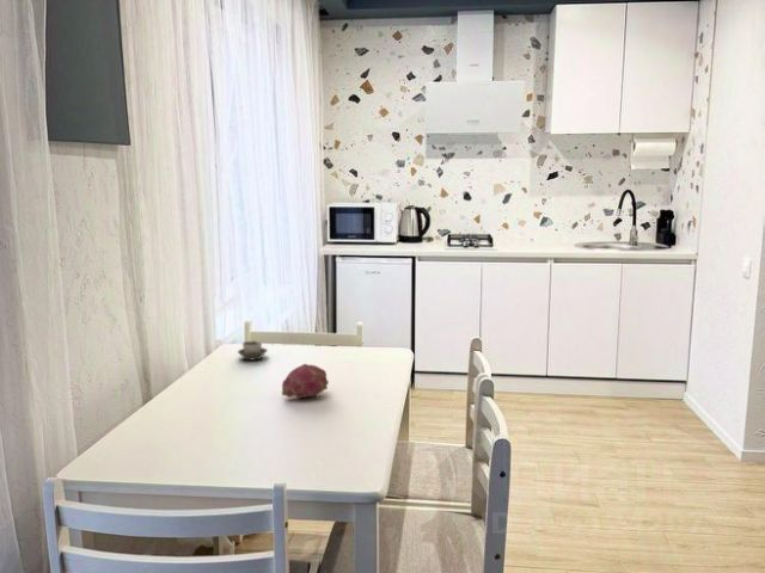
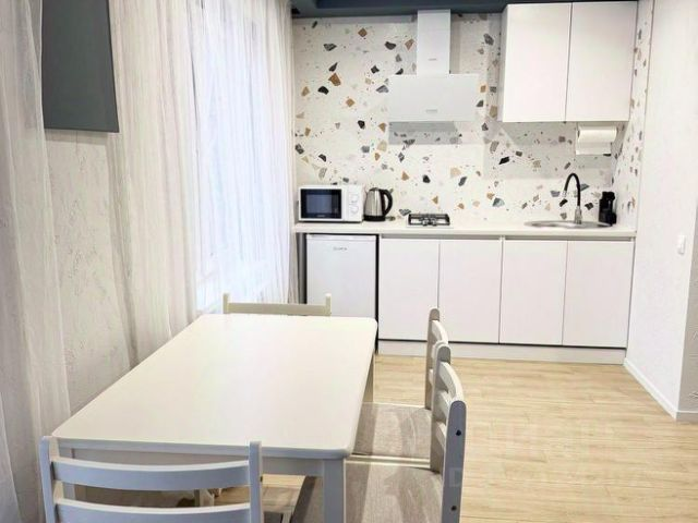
- cup (252, 350)
- fruit (305, 380)
